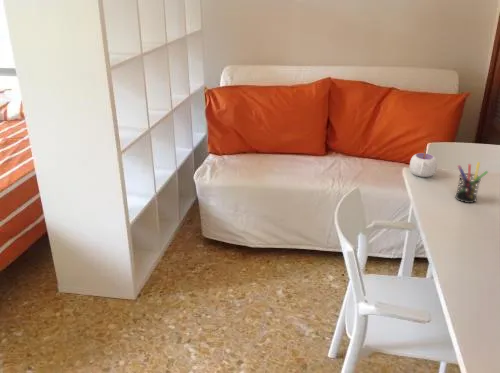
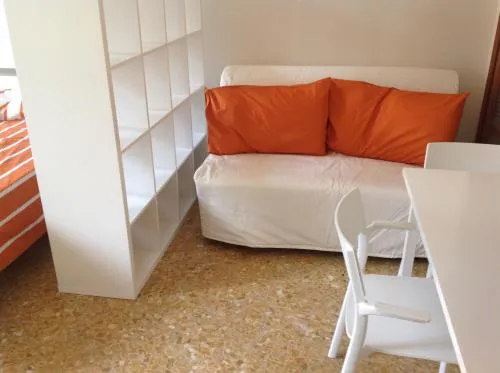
- mug (423, 160)
- pen holder (471, 181)
